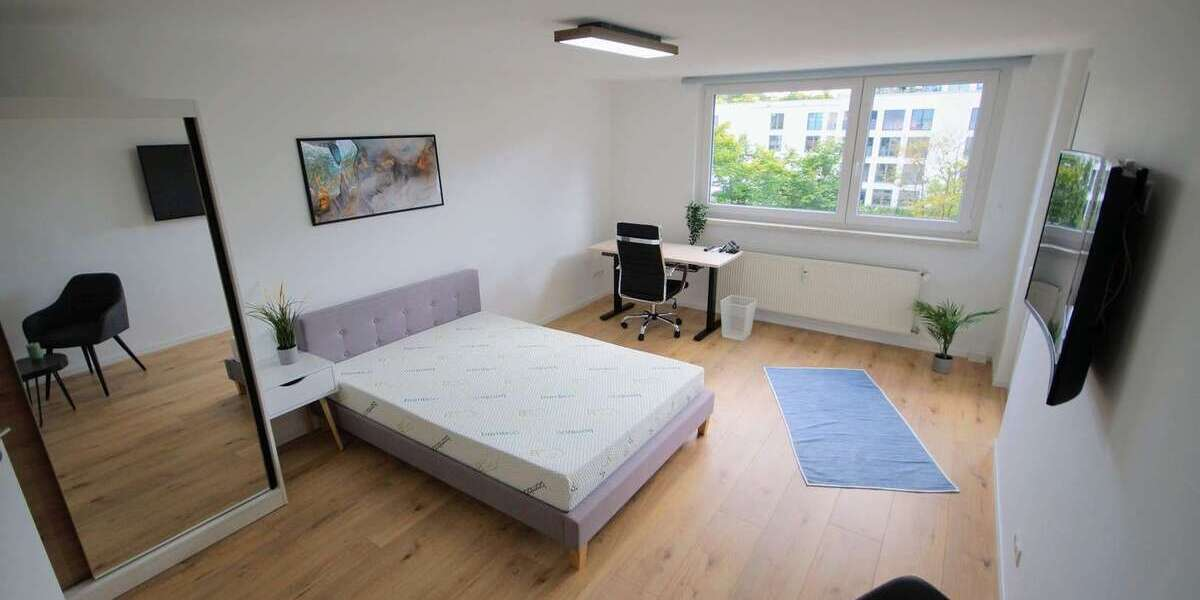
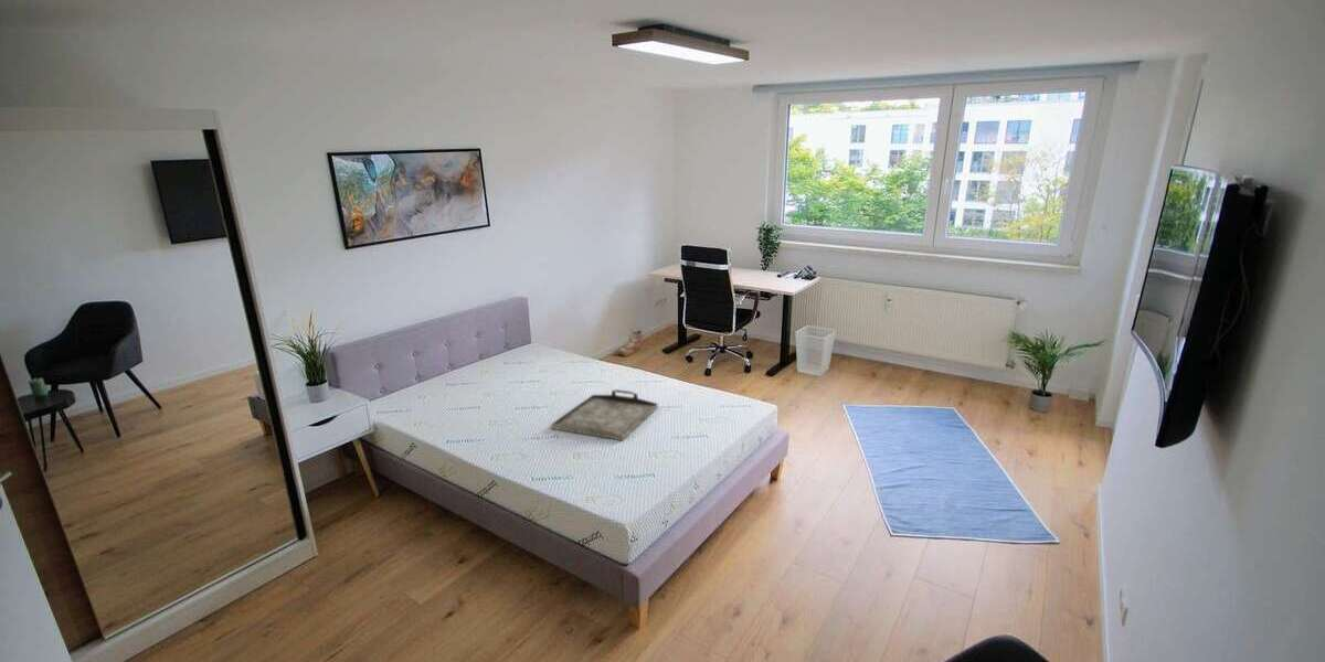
+ shoe (629, 340)
+ serving tray (606, 410)
